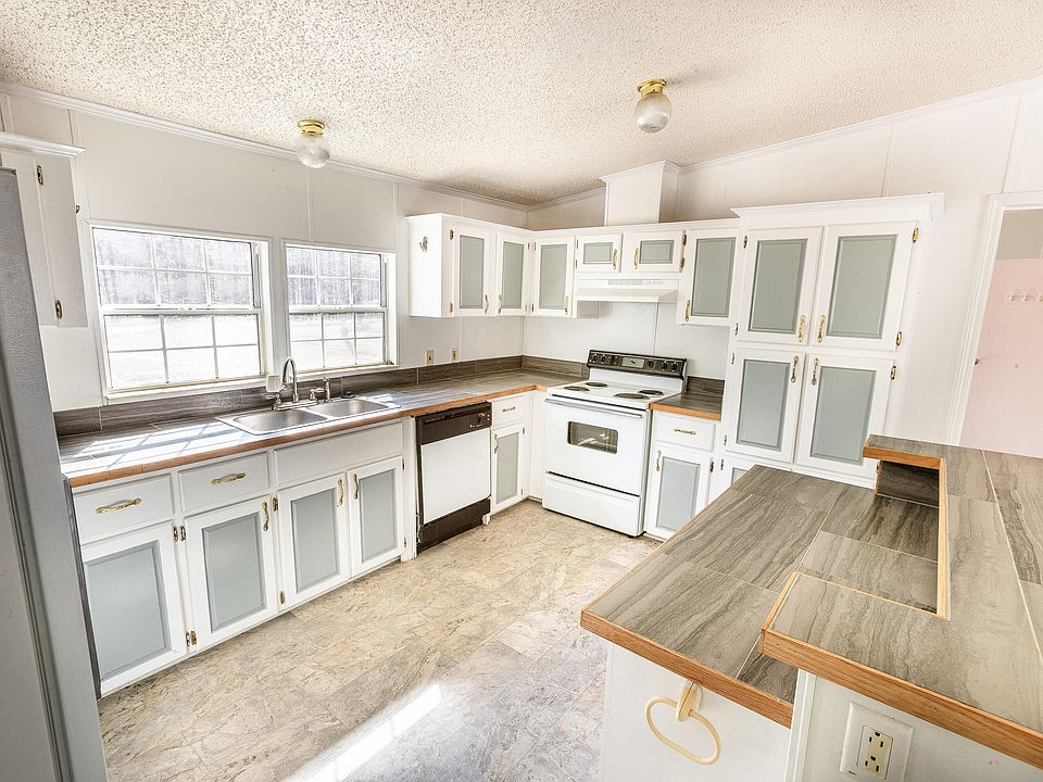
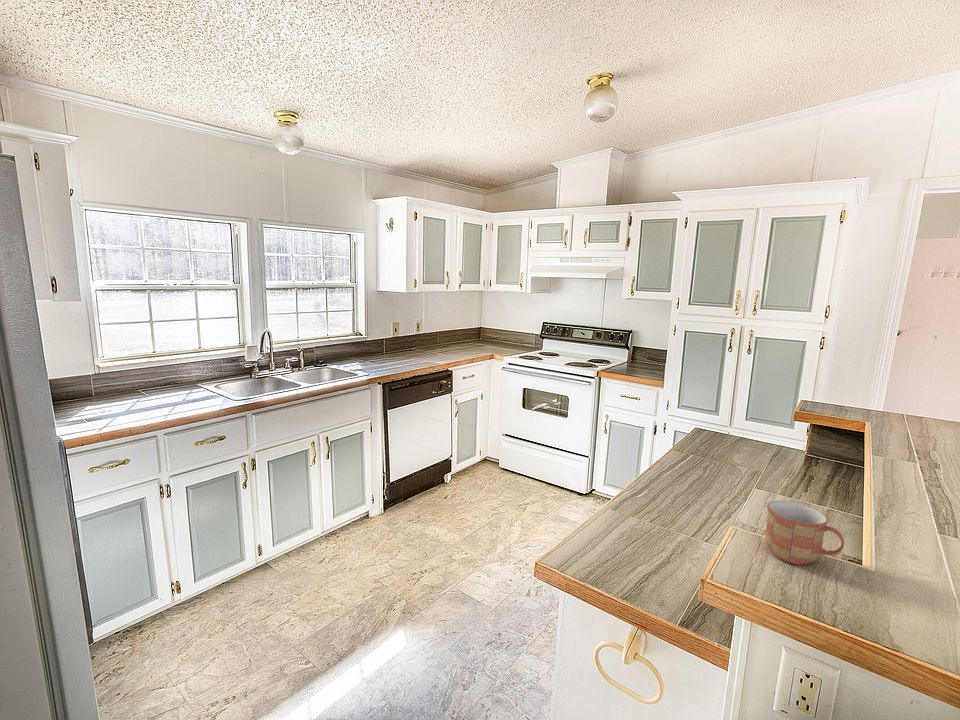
+ mug (802, 535)
